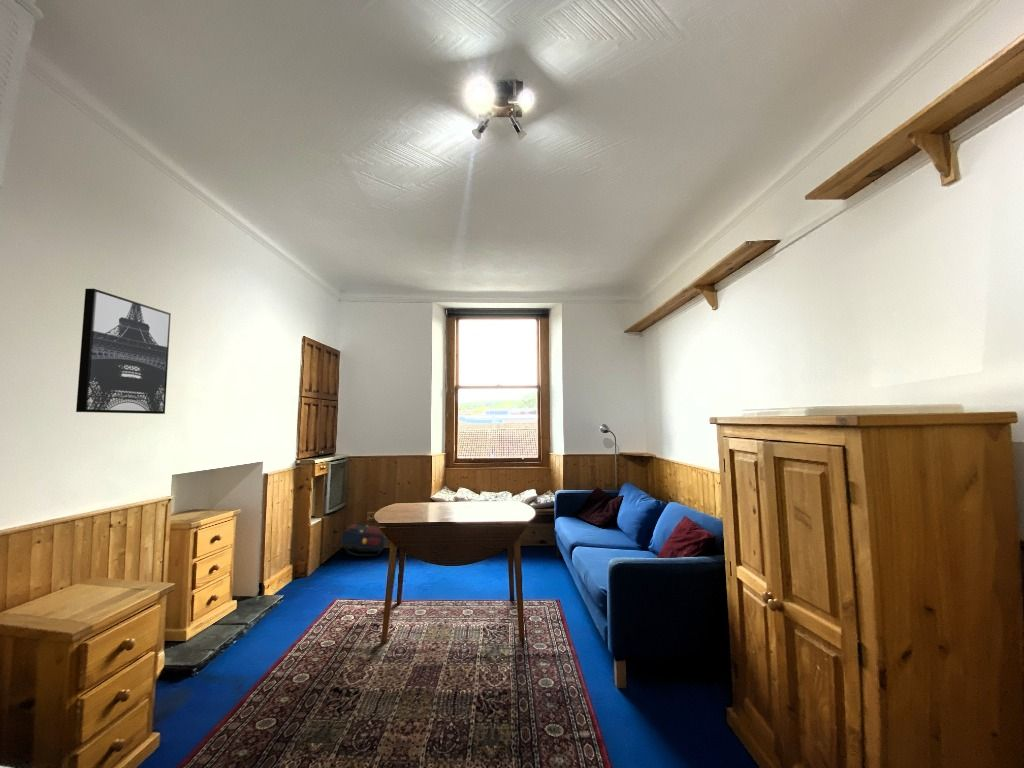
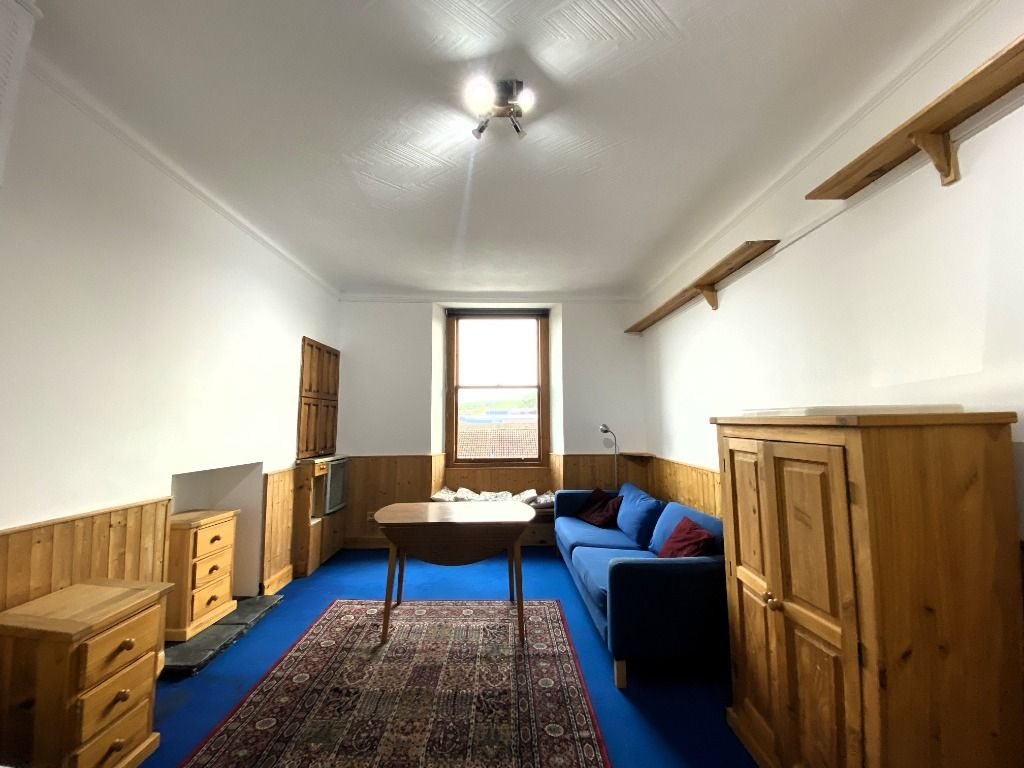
- satchel (366, 539)
- wall art (128, 357)
